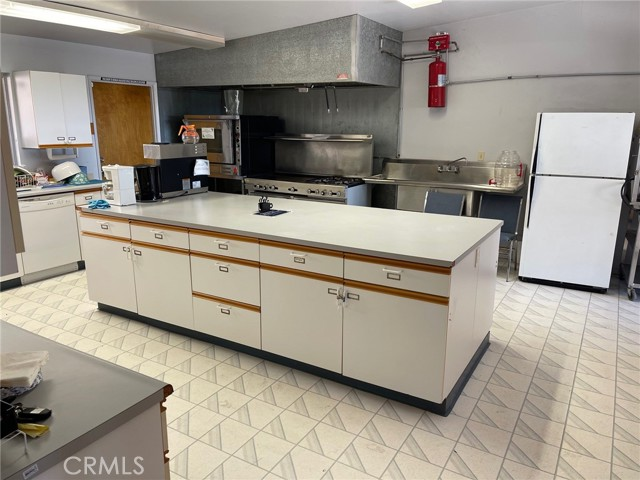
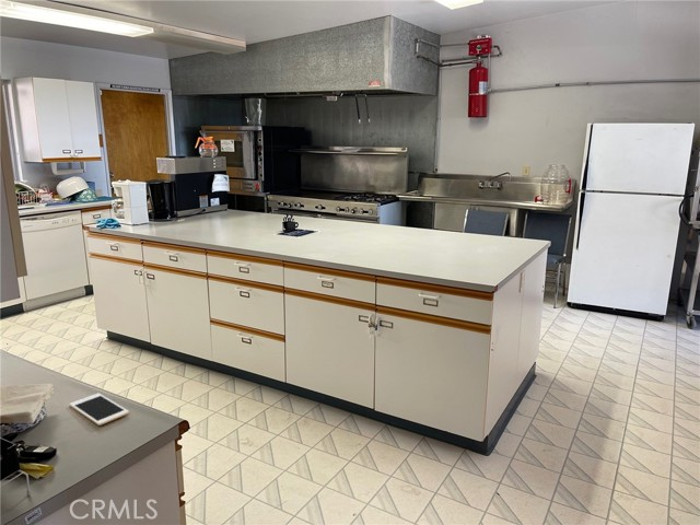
+ cell phone (98, 408)
